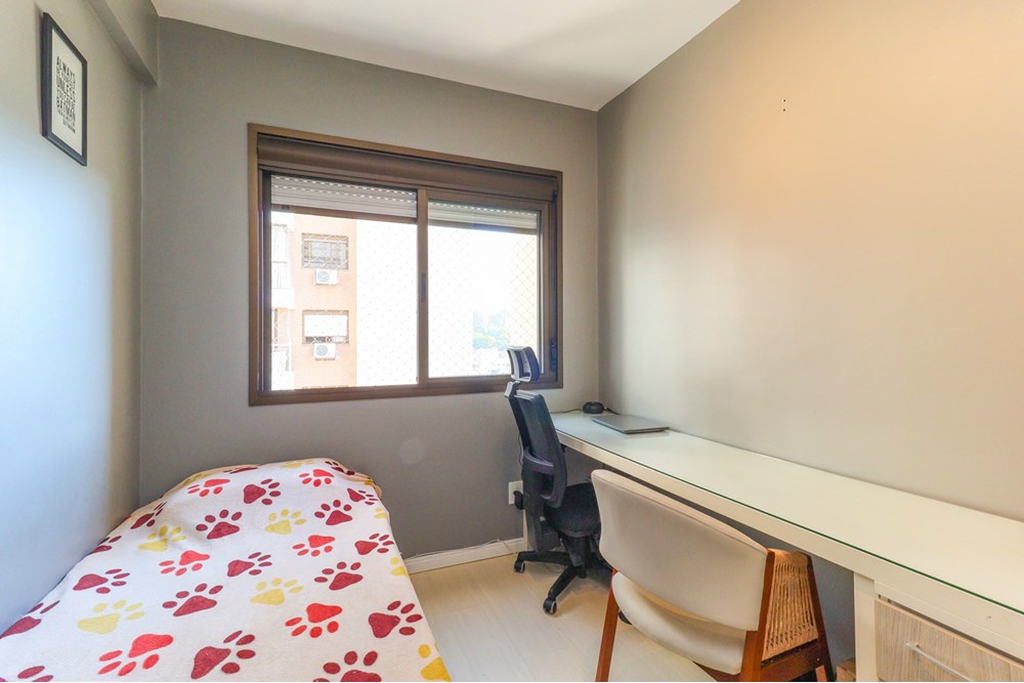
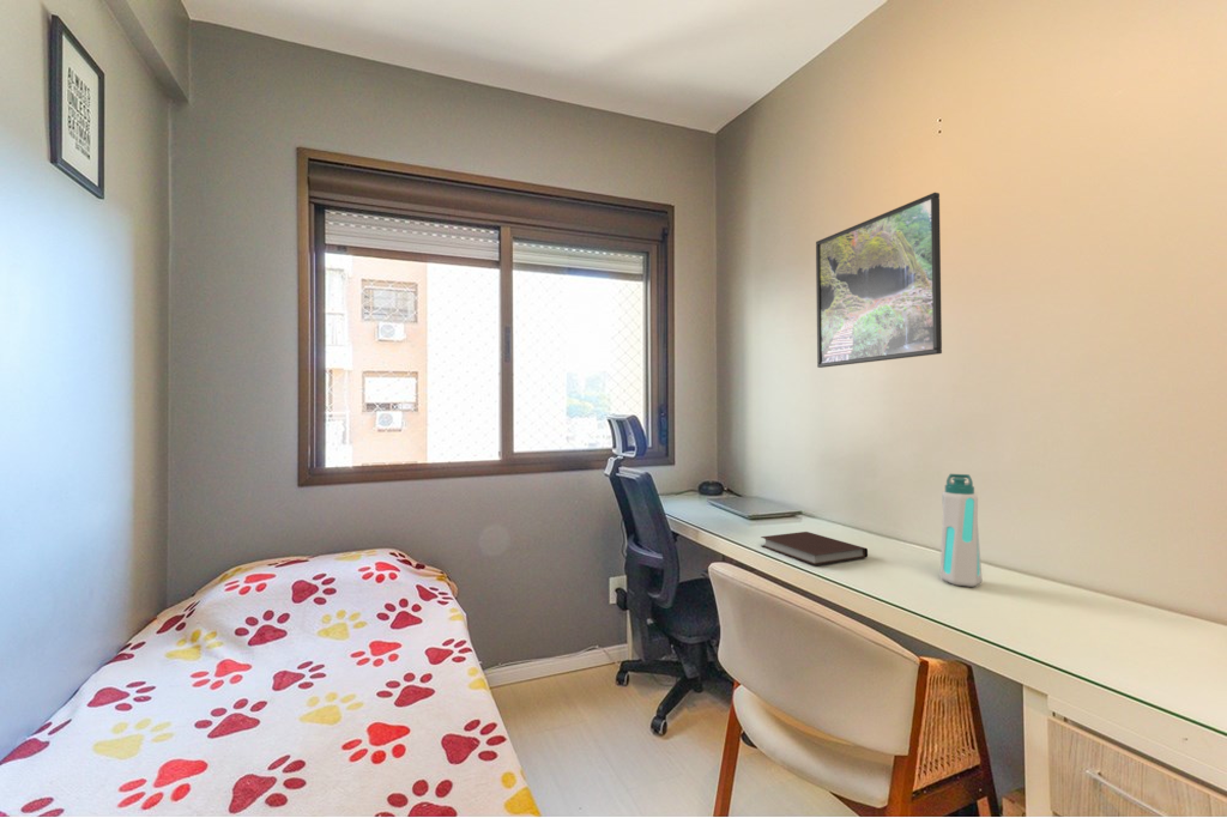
+ water bottle (959, 528)
+ notebook (811, 546)
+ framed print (871, 290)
